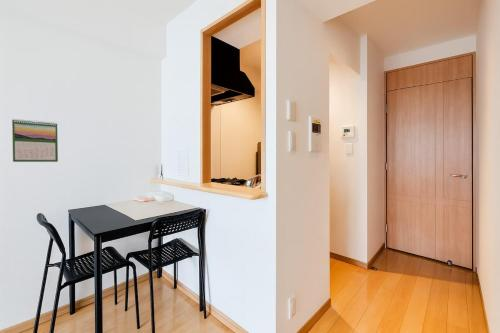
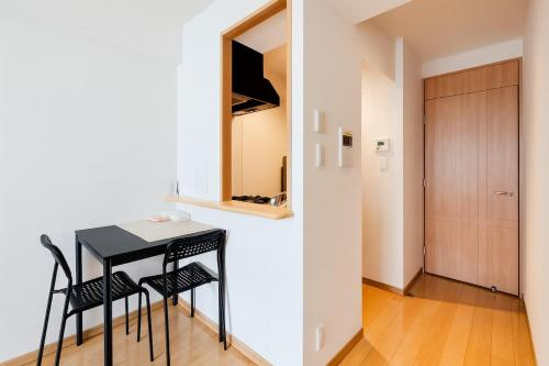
- calendar (36, 140)
